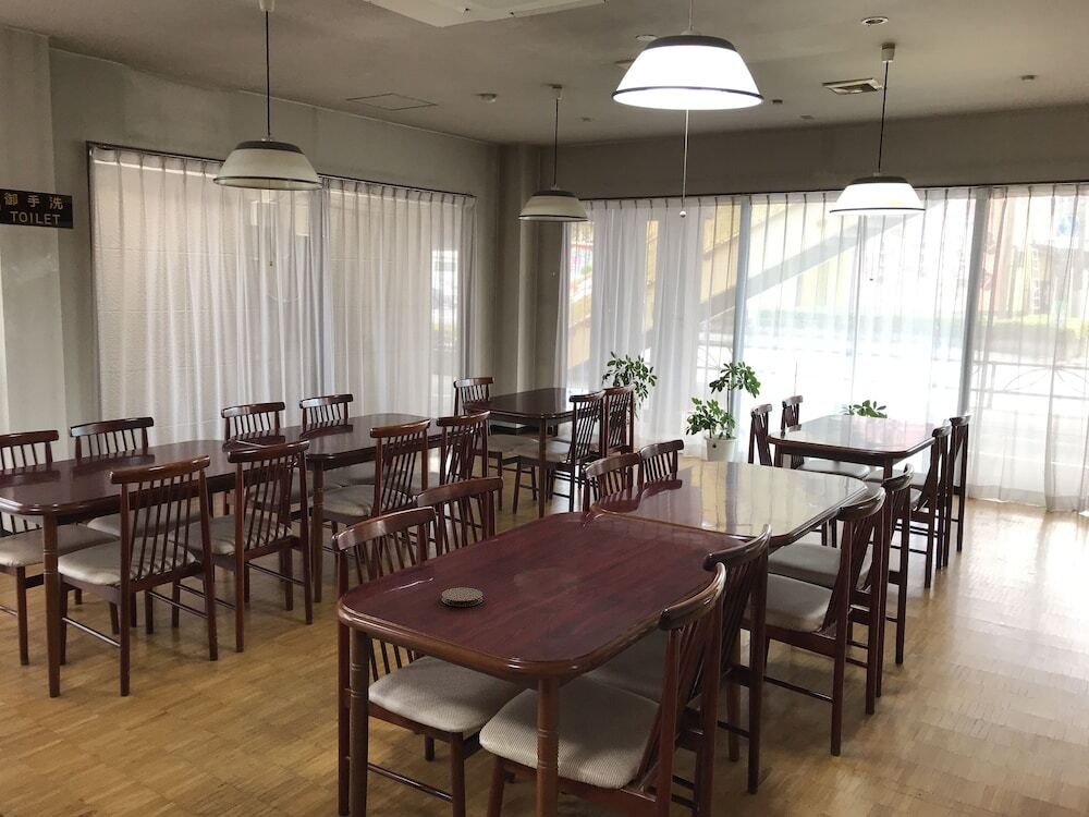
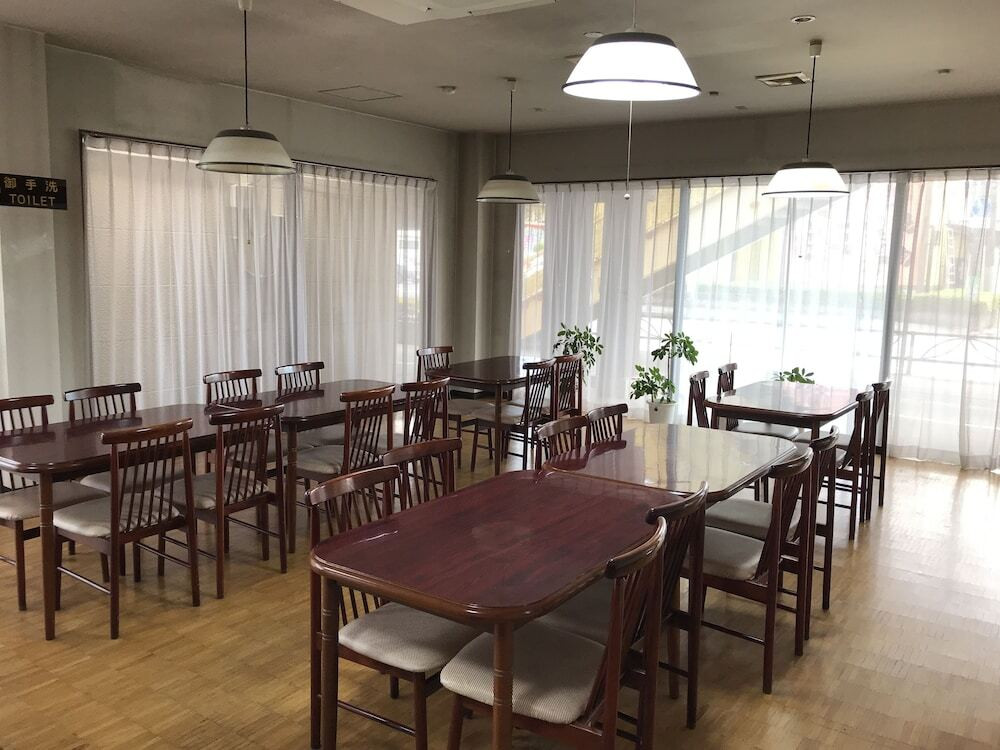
- coaster (462, 596)
